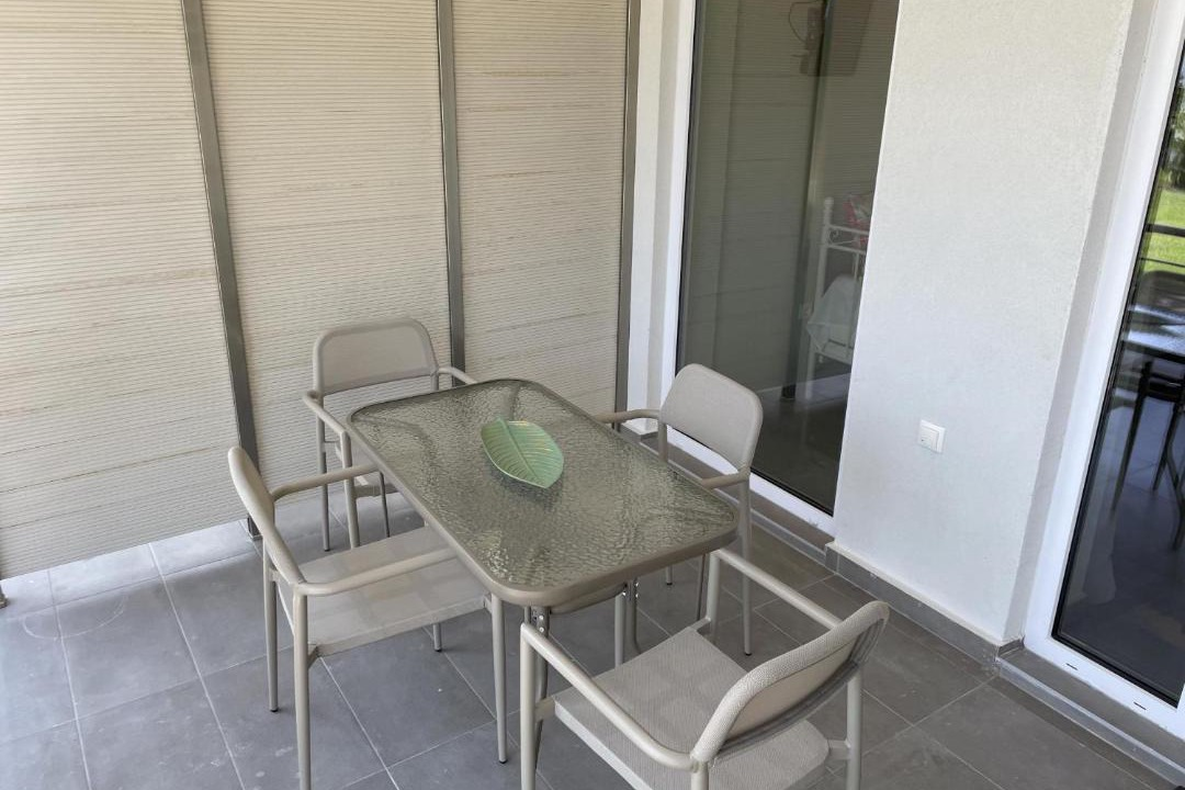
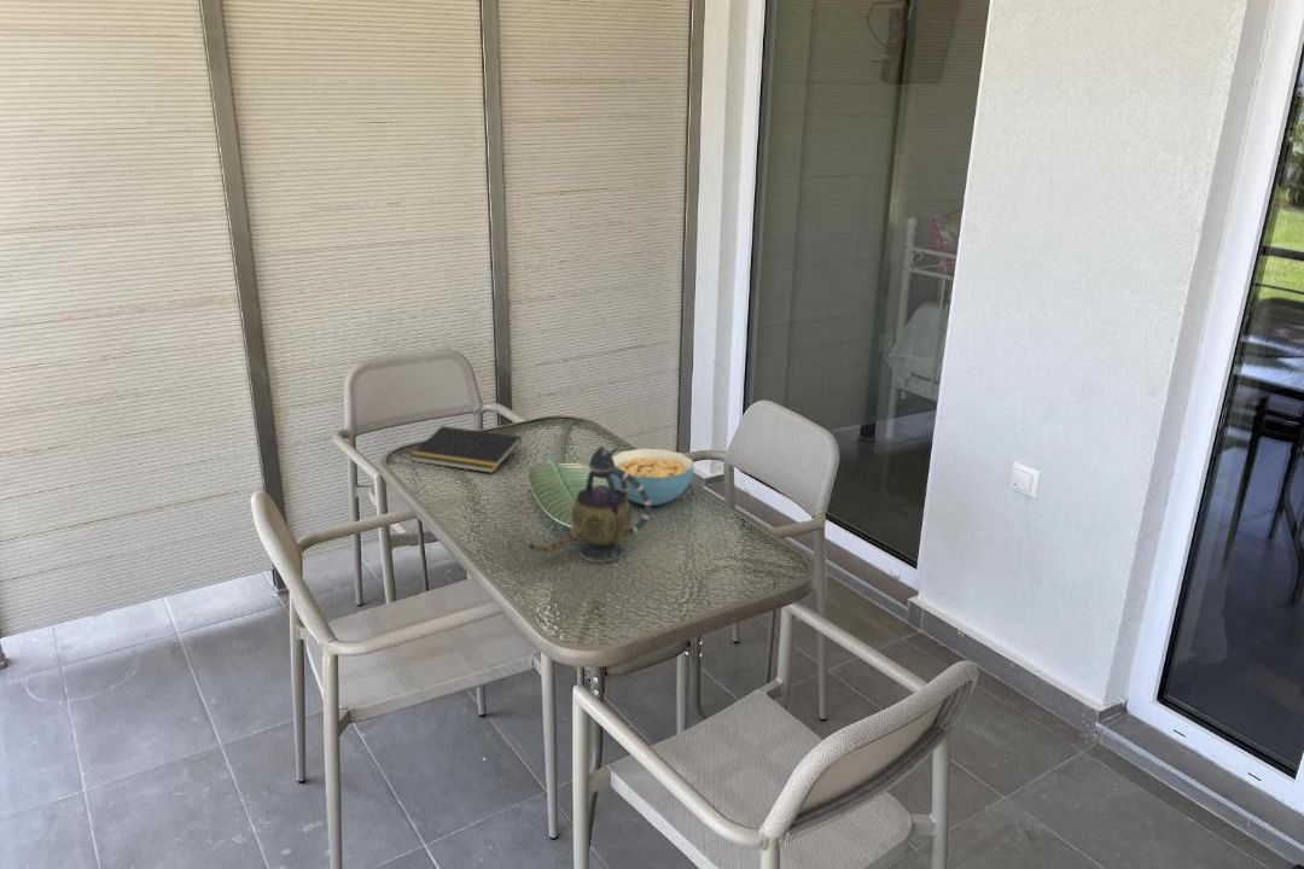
+ notepad (466, 448)
+ teapot (586, 503)
+ cereal bowl (650, 482)
